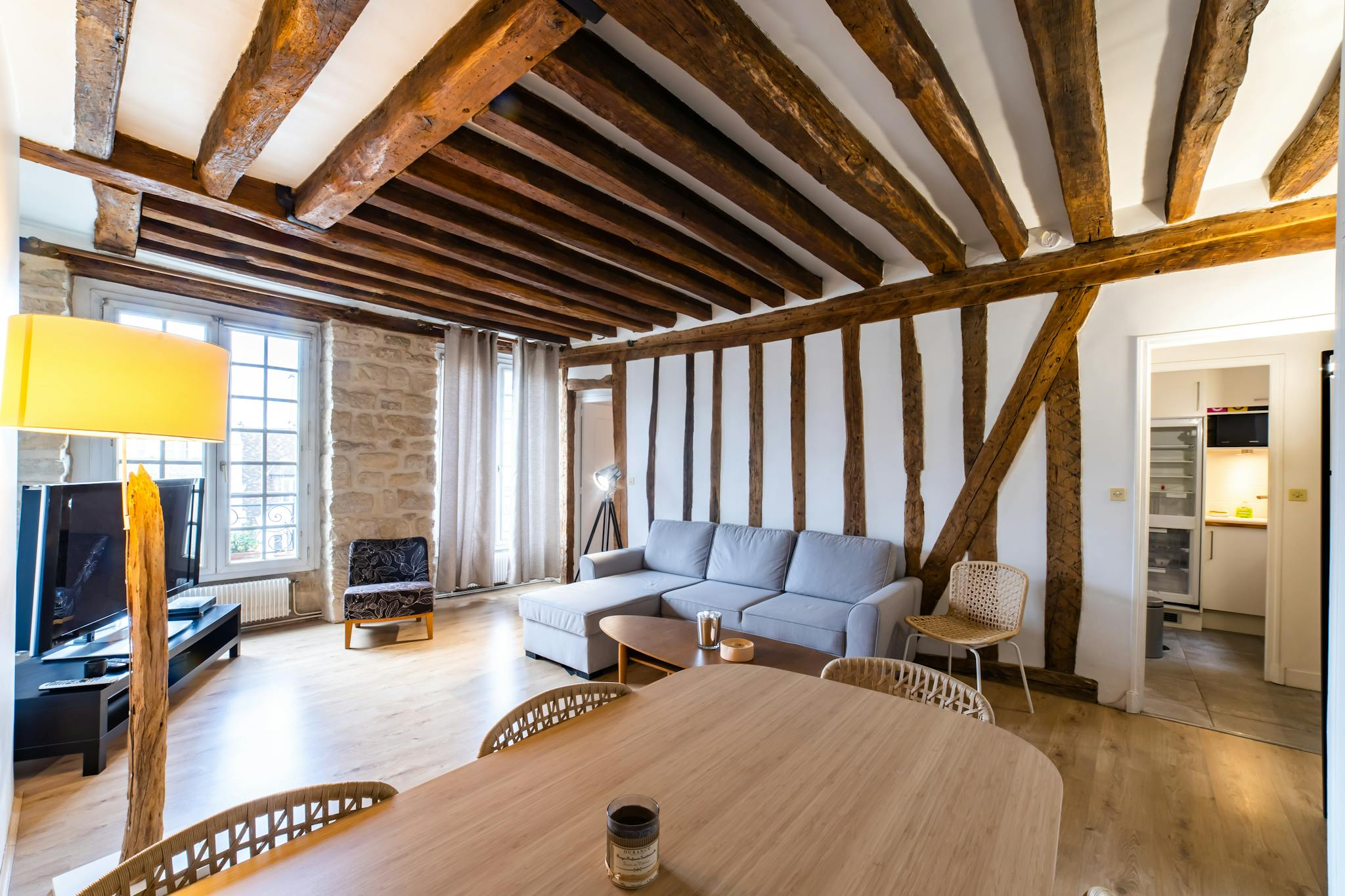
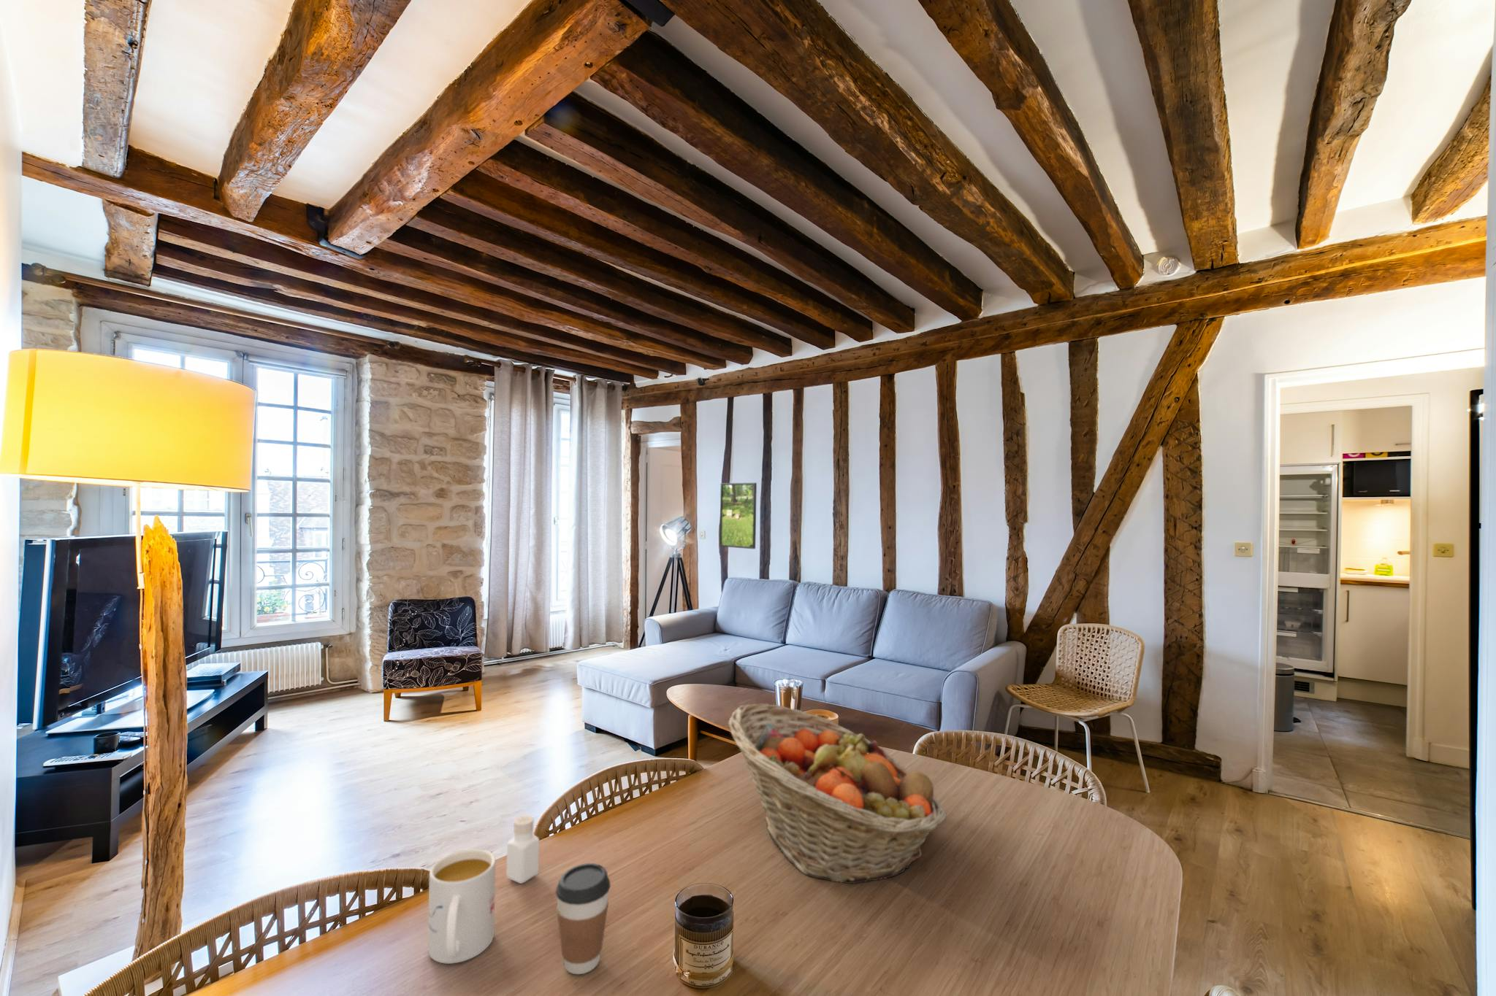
+ fruit basket (830, 778)
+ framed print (737, 515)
+ coffee cup (582, 918)
+ pepper shaker (523, 848)
+ mug (459, 912)
